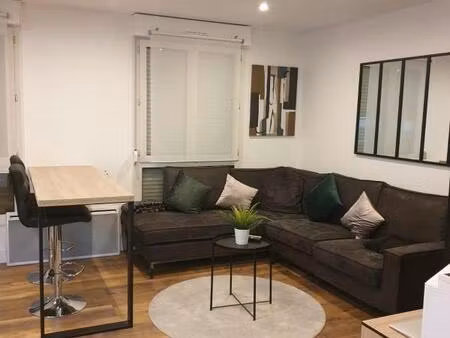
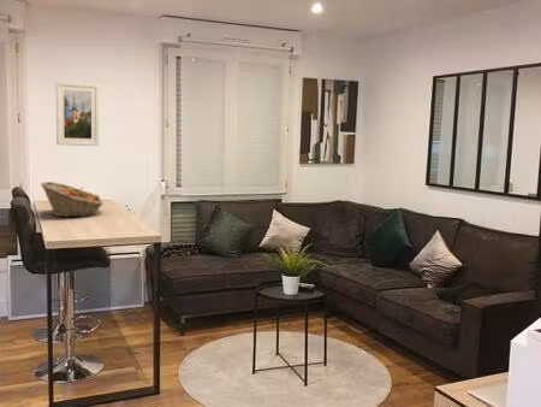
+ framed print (77, 114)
+ fruit basket (72, 197)
